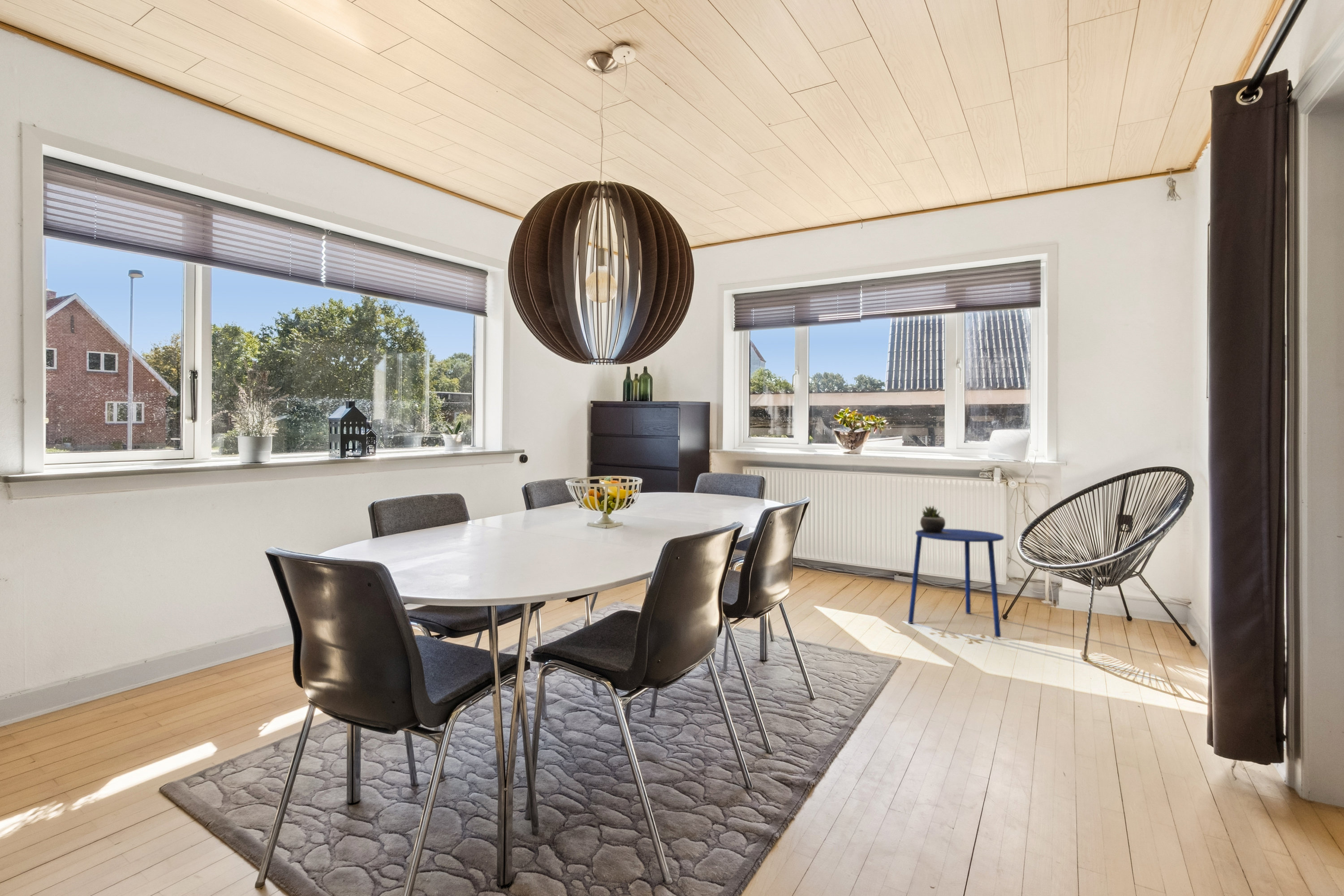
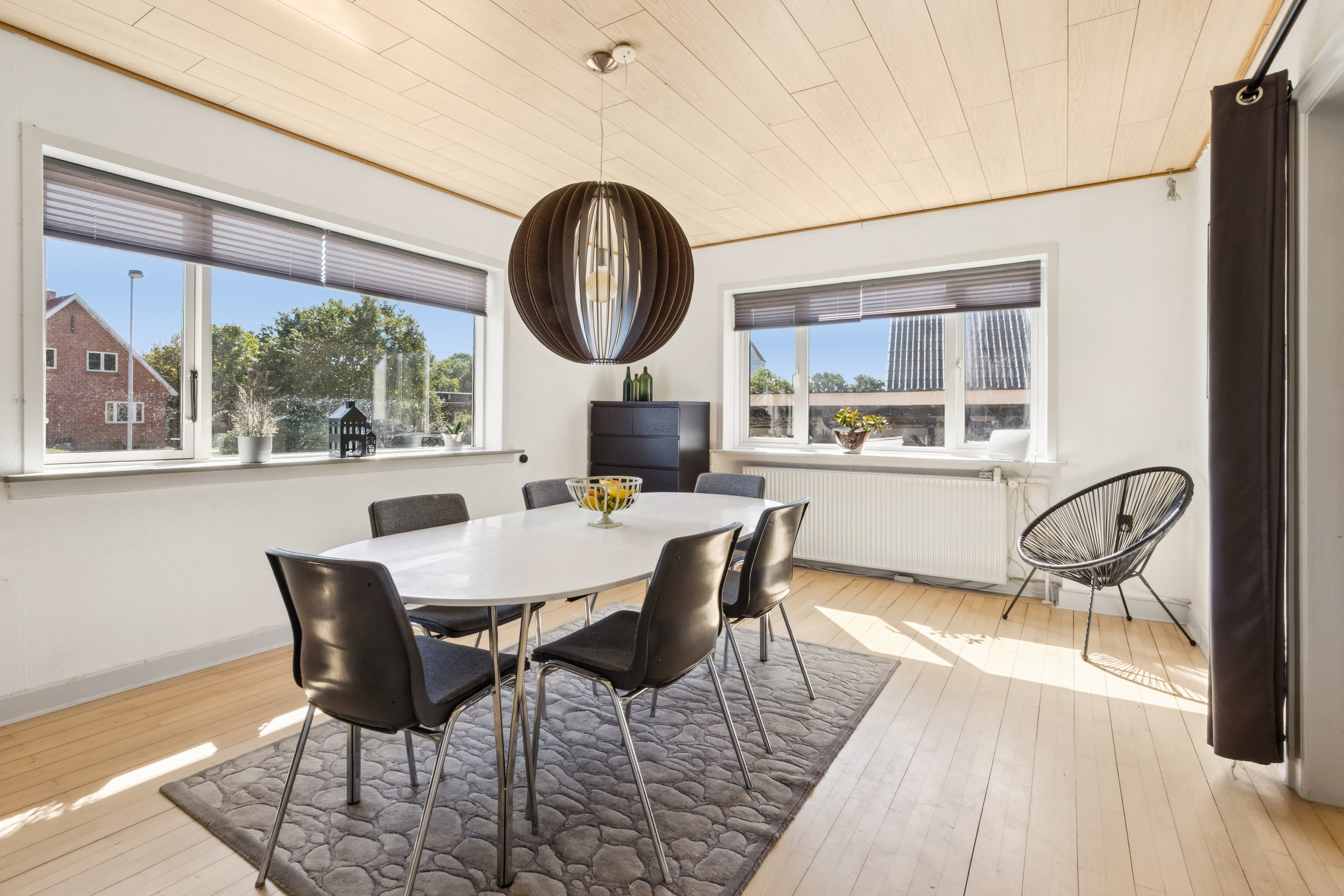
- side table (965, 578)
- succulent plant (933, 518)
